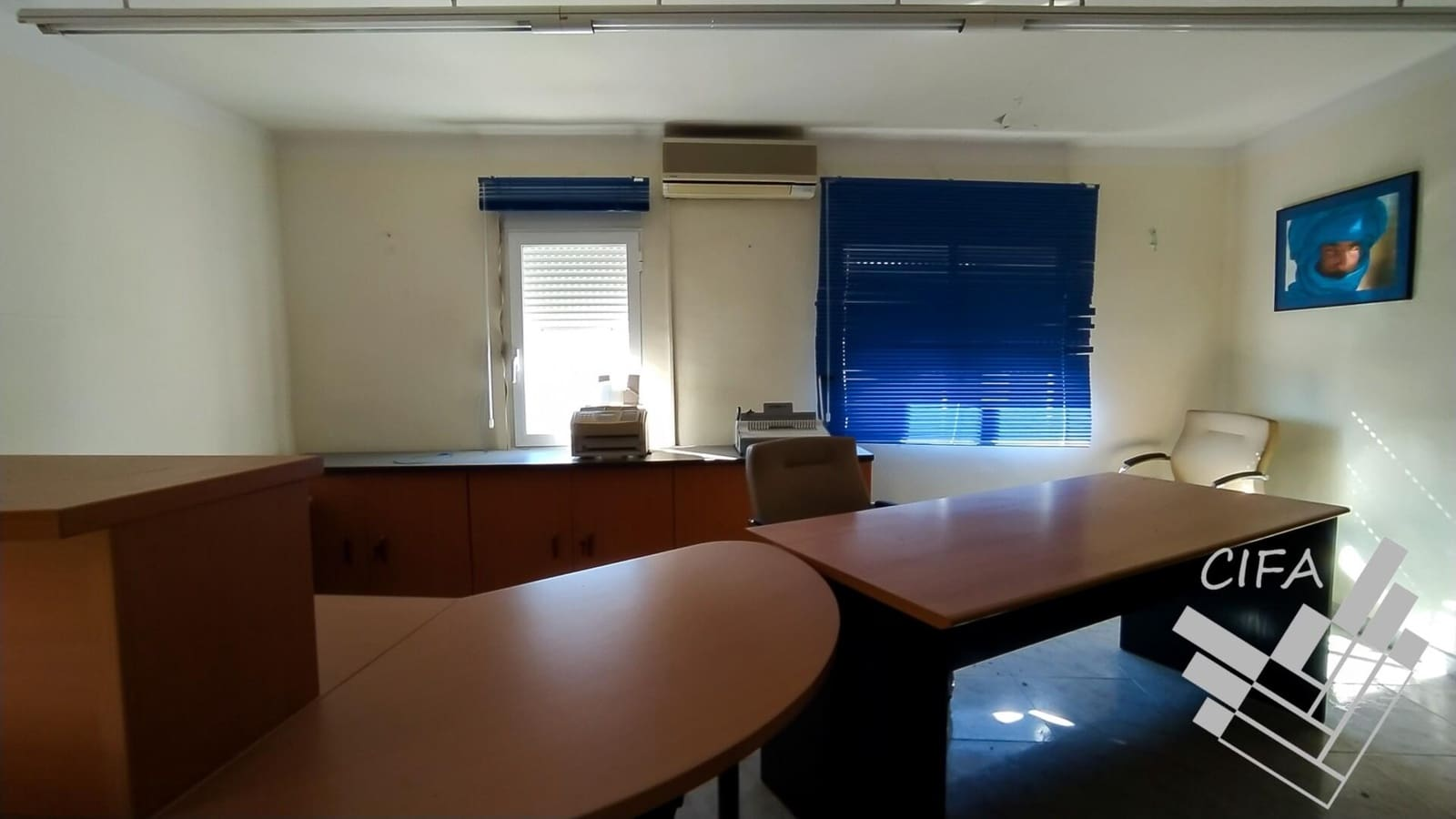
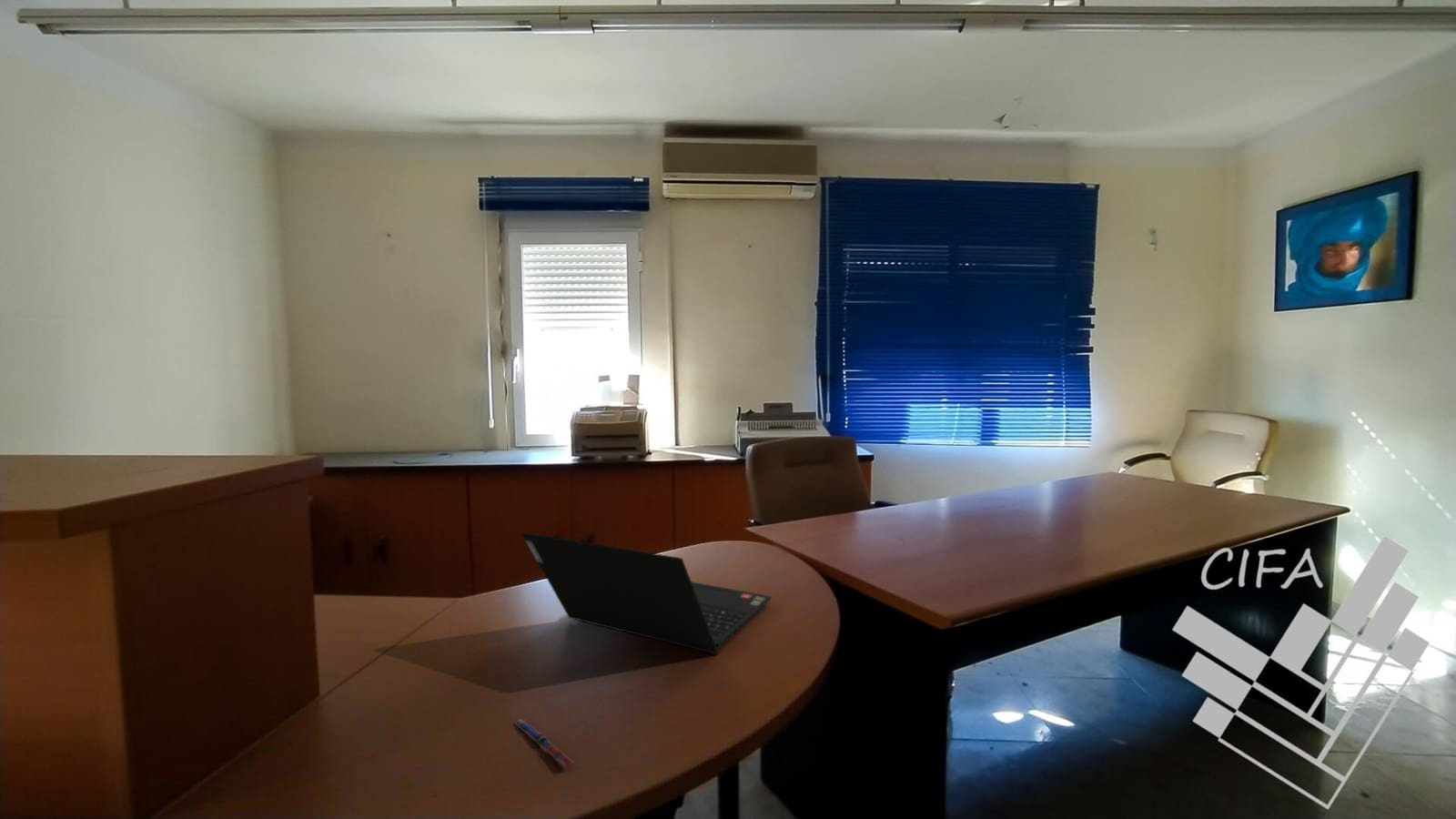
+ laptop computer (656, 571)
+ pen (542, 740)
